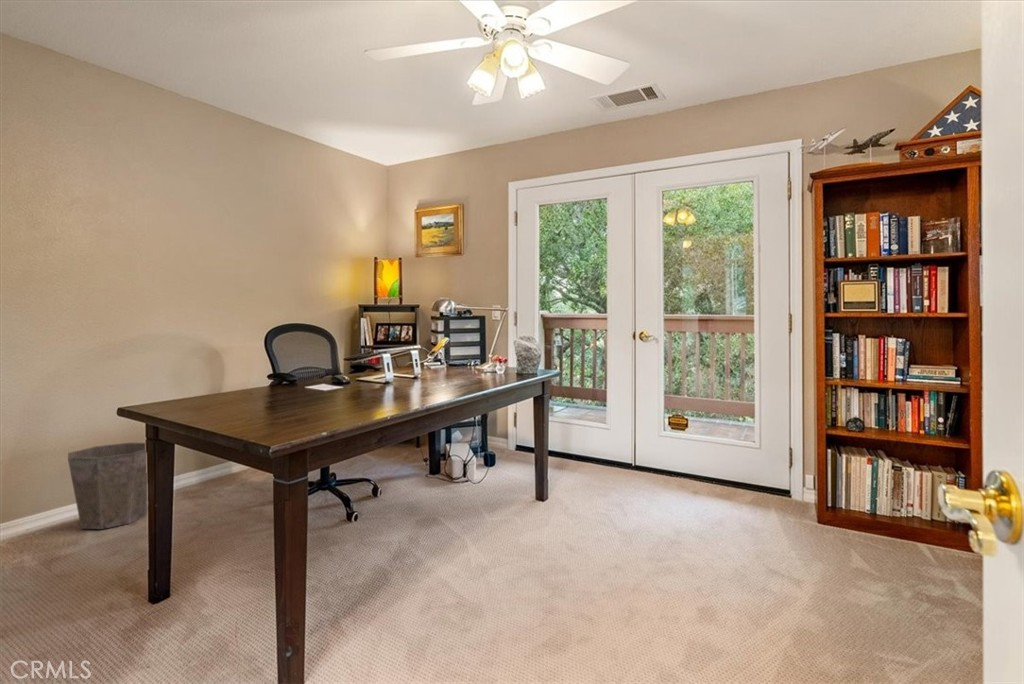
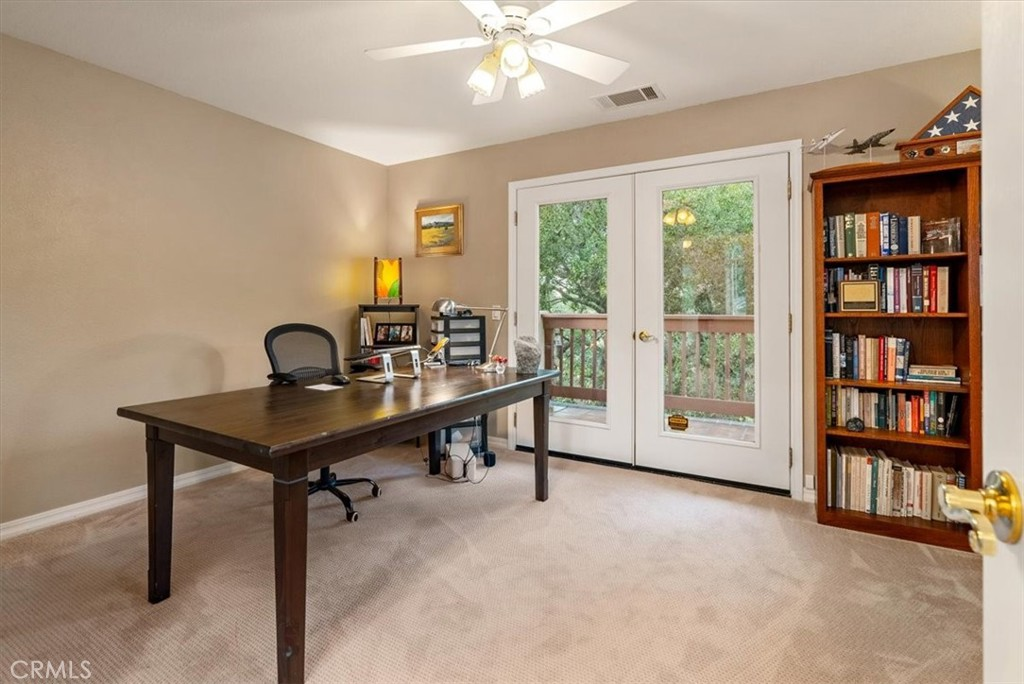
- waste bin (114, 484)
